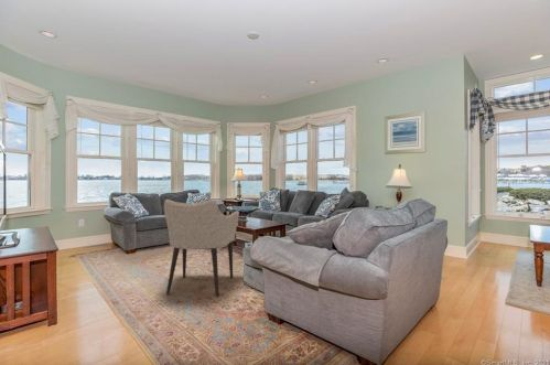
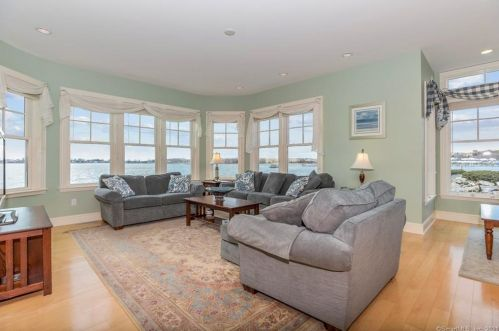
- armchair (198, 243)
